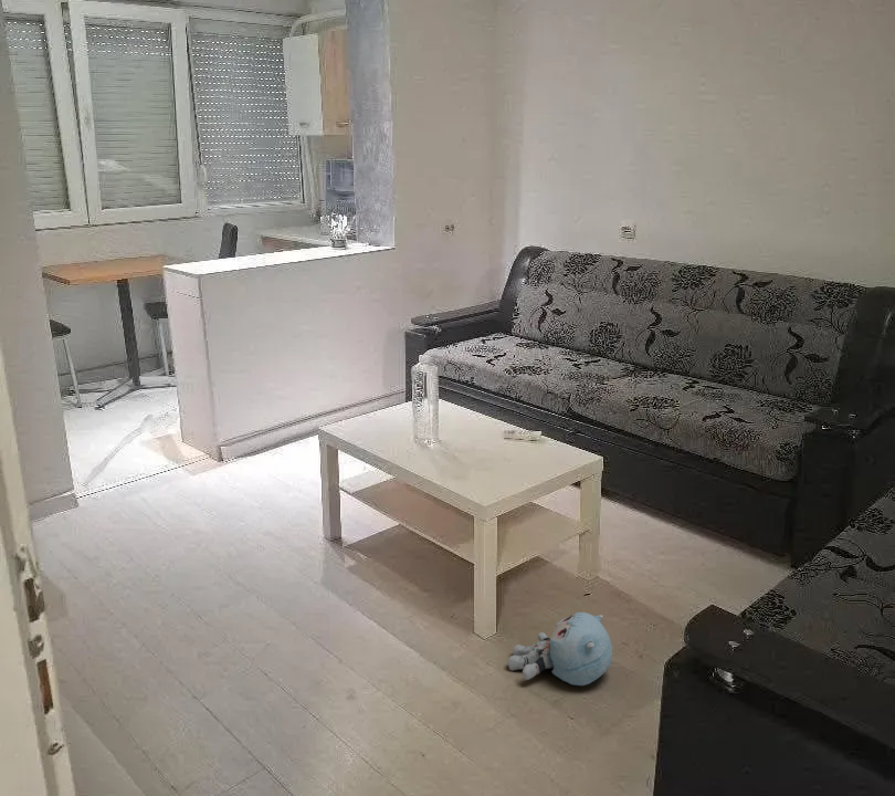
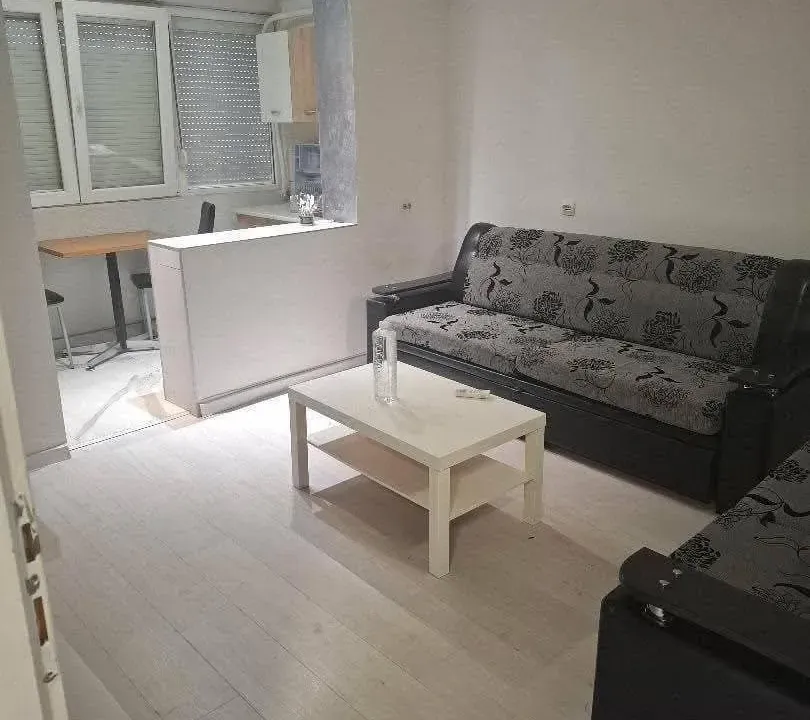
- plush toy (560, 643)
